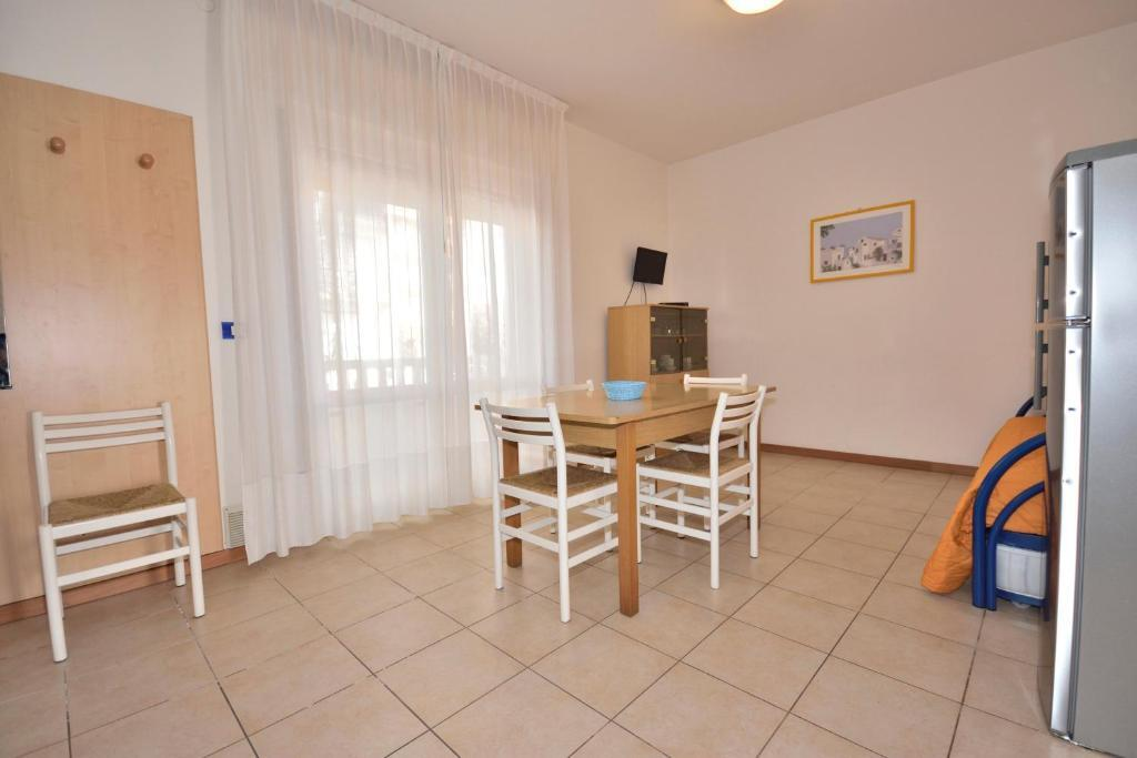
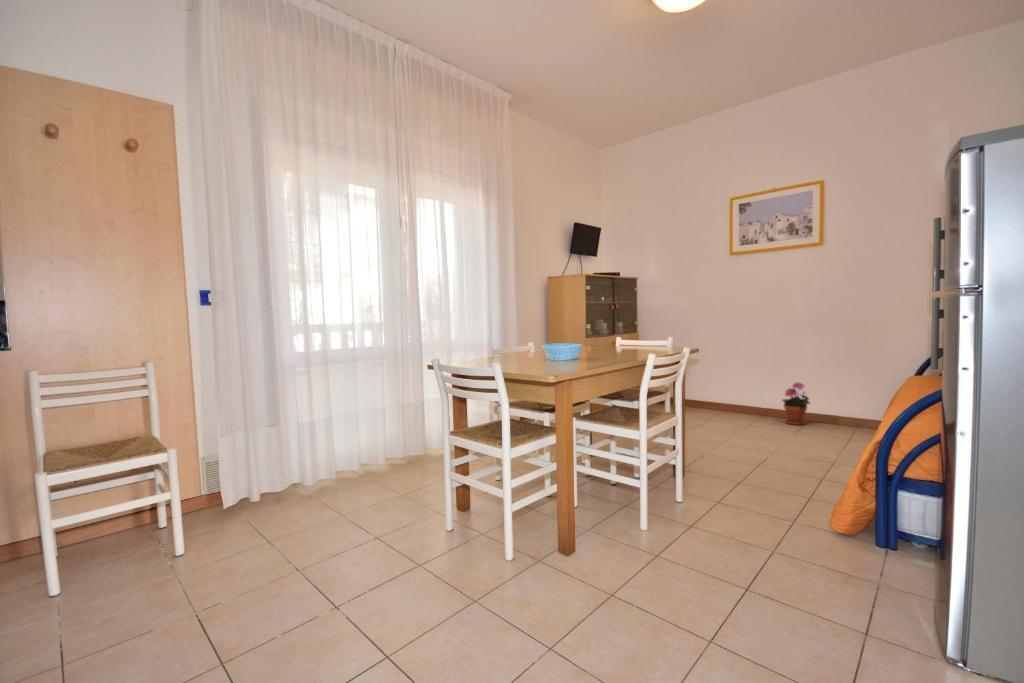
+ potted plant (795, 402)
